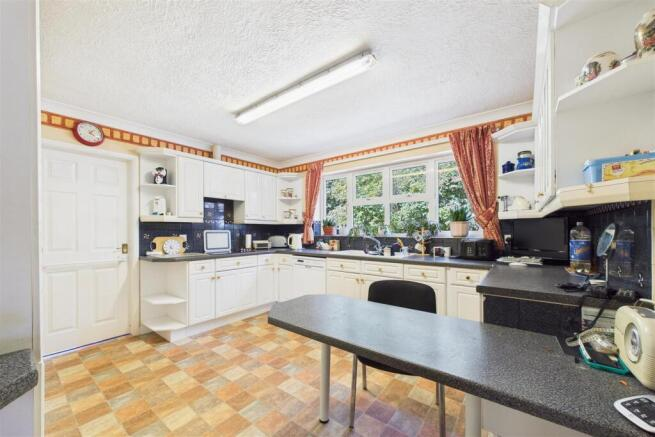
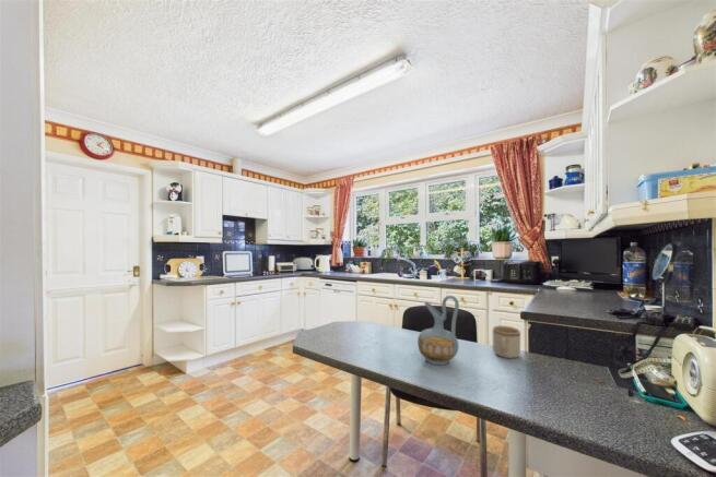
+ mug (505, 343)
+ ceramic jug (437, 327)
